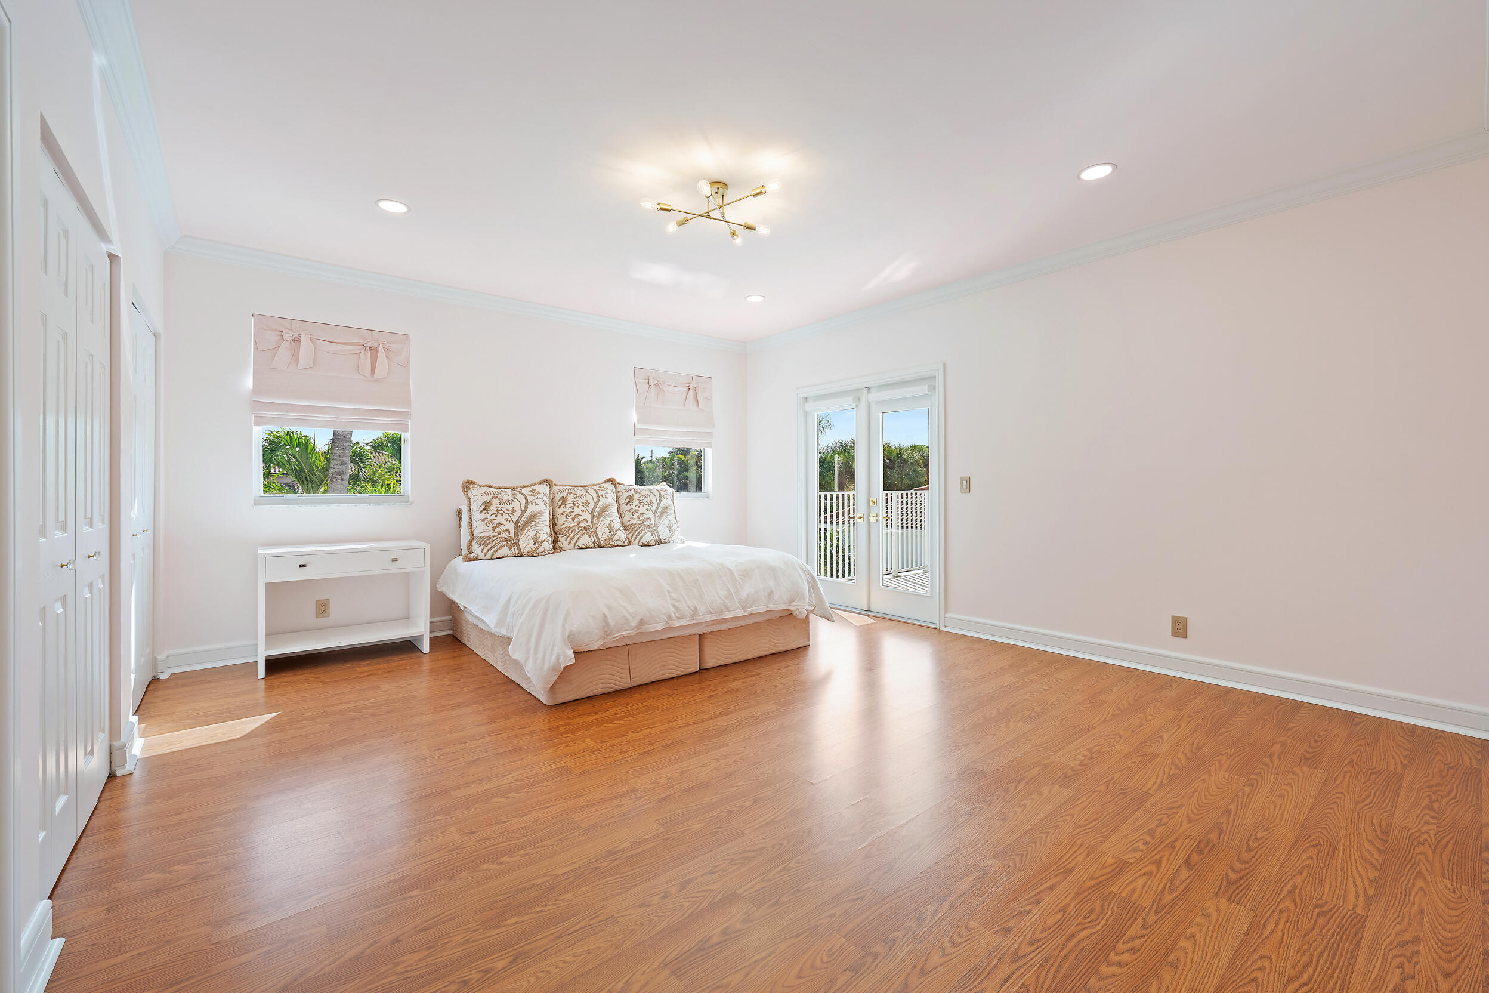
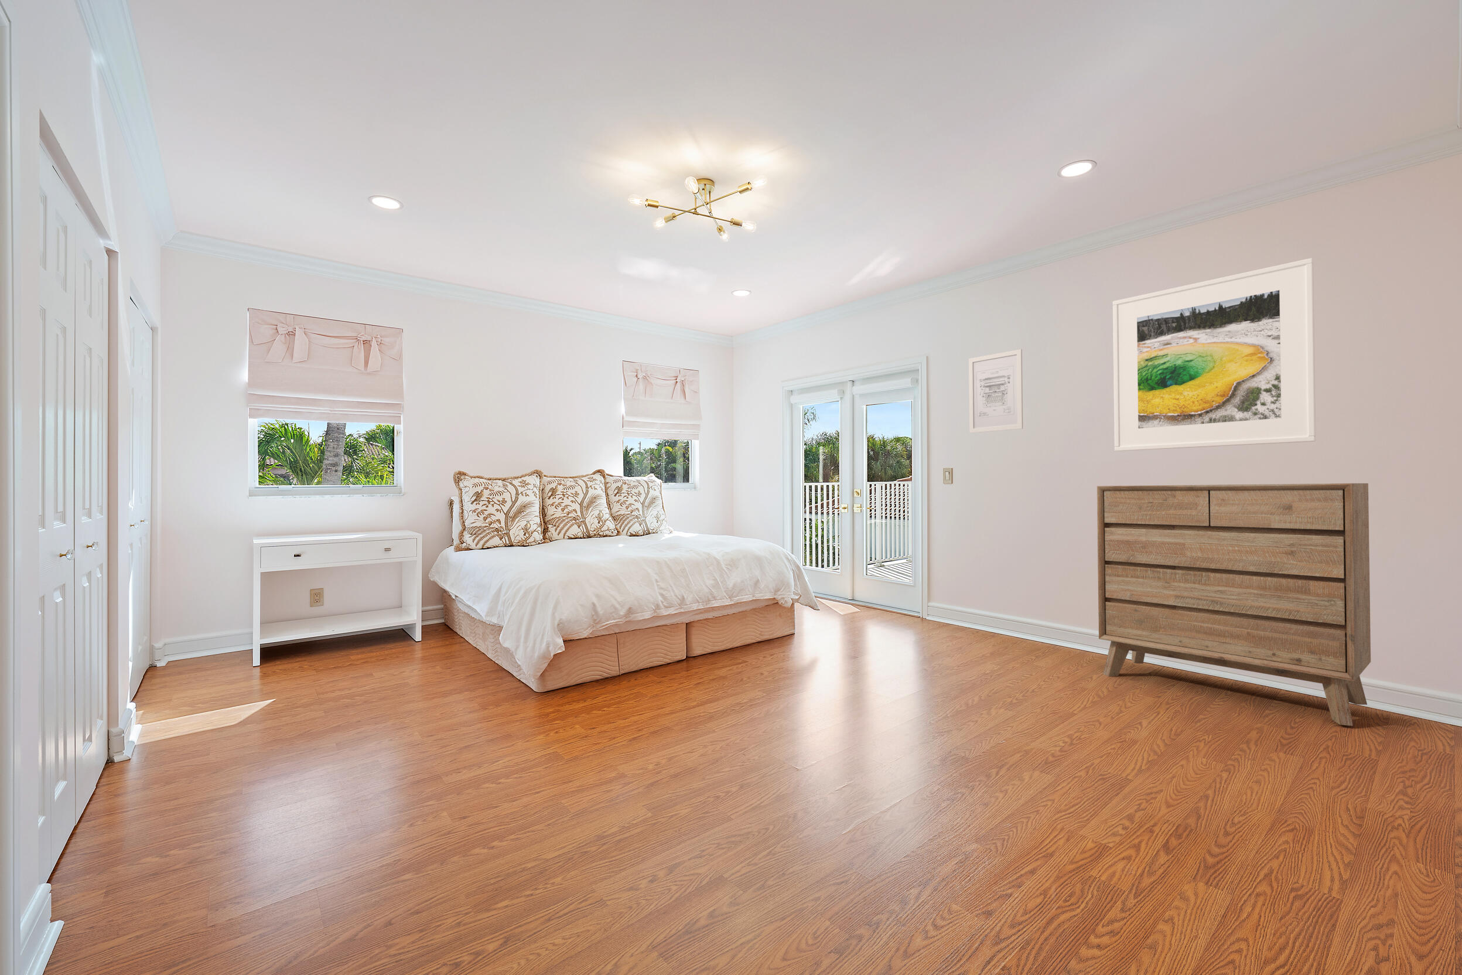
+ wall art (994, 392)
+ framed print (1204, 363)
+ dresser (1223, 587)
